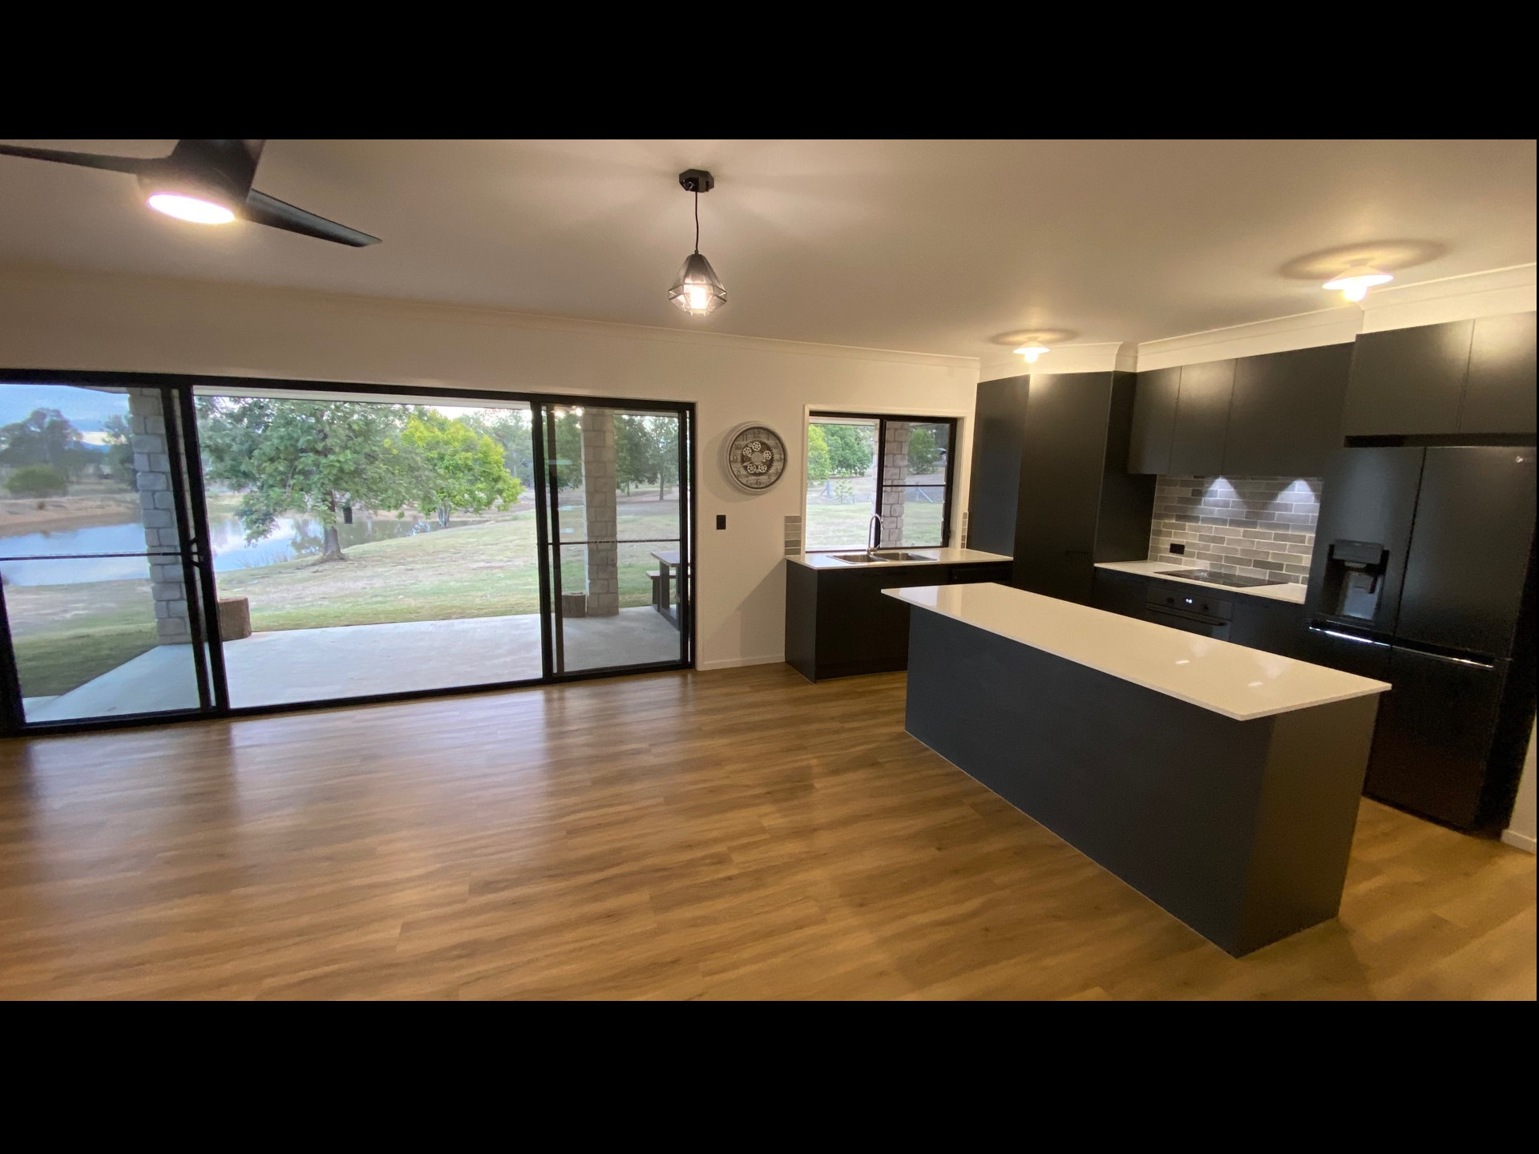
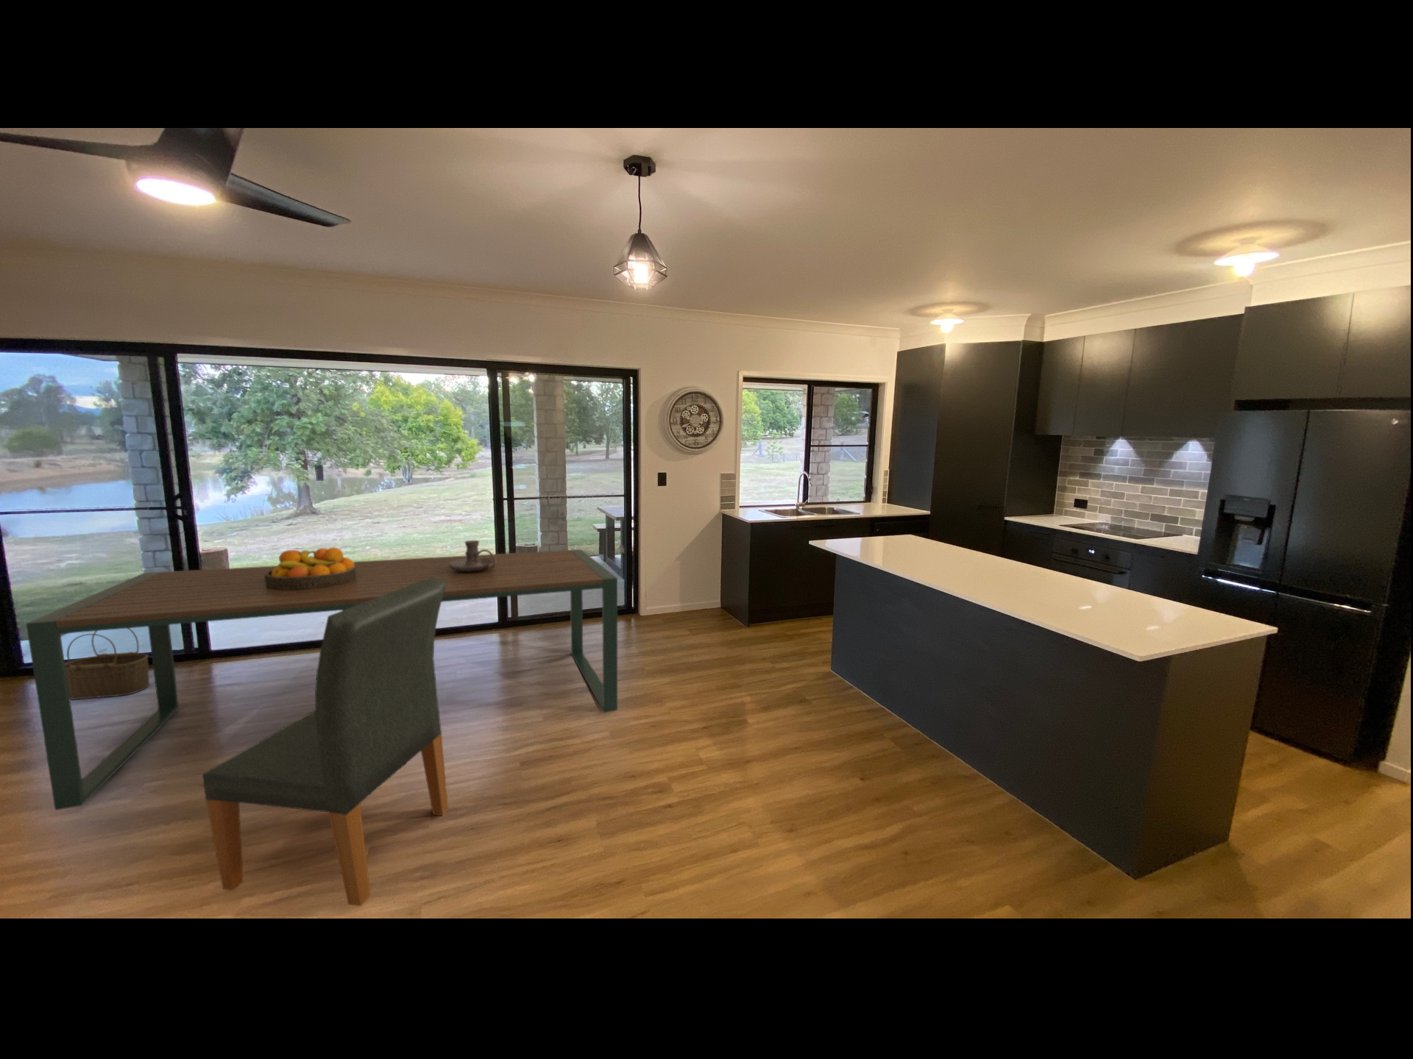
+ wicker basket (105, 660)
+ dining table (370, 600)
+ fruit bowl (312, 564)
+ candle holder (475, 555)
+ dining chair (339, 723)
